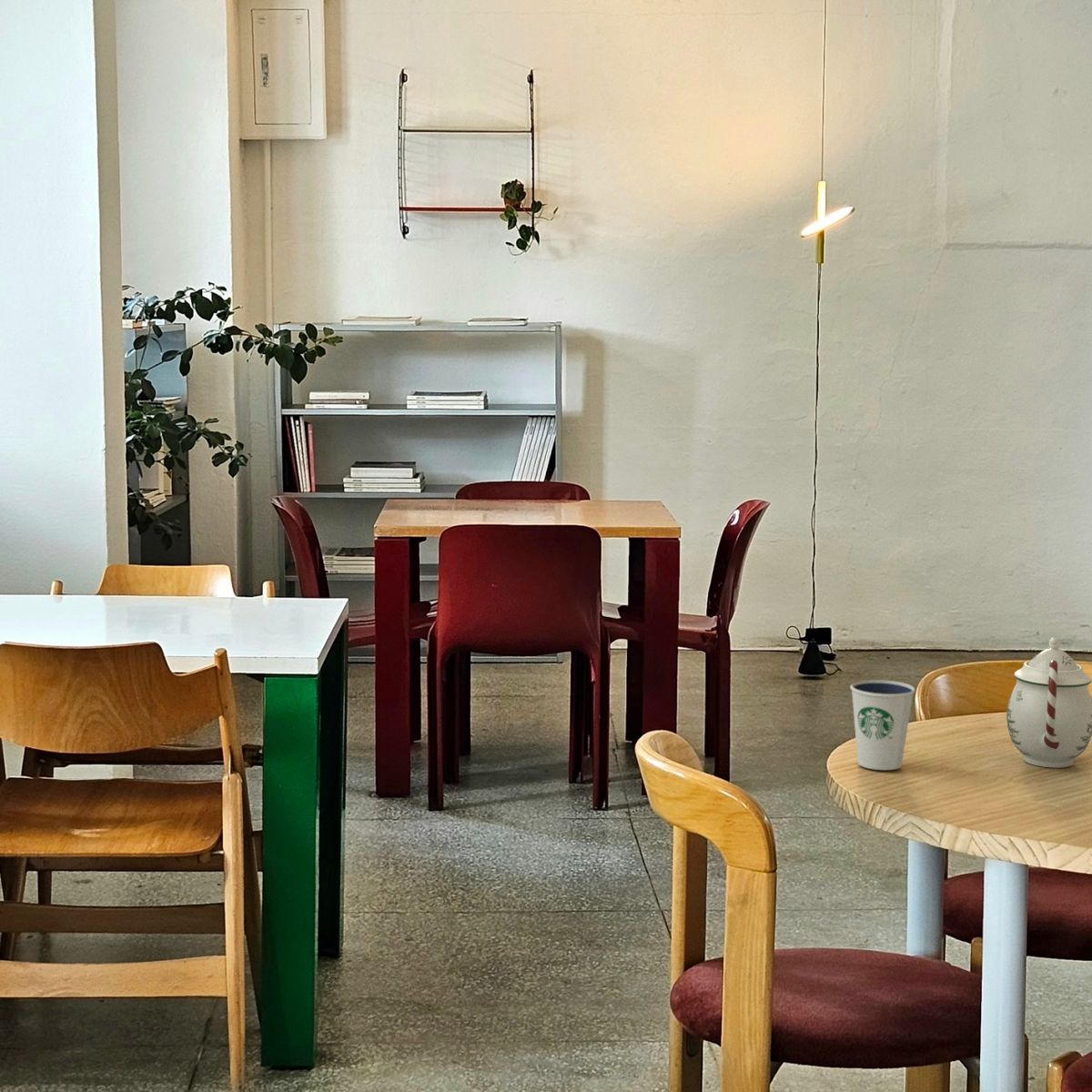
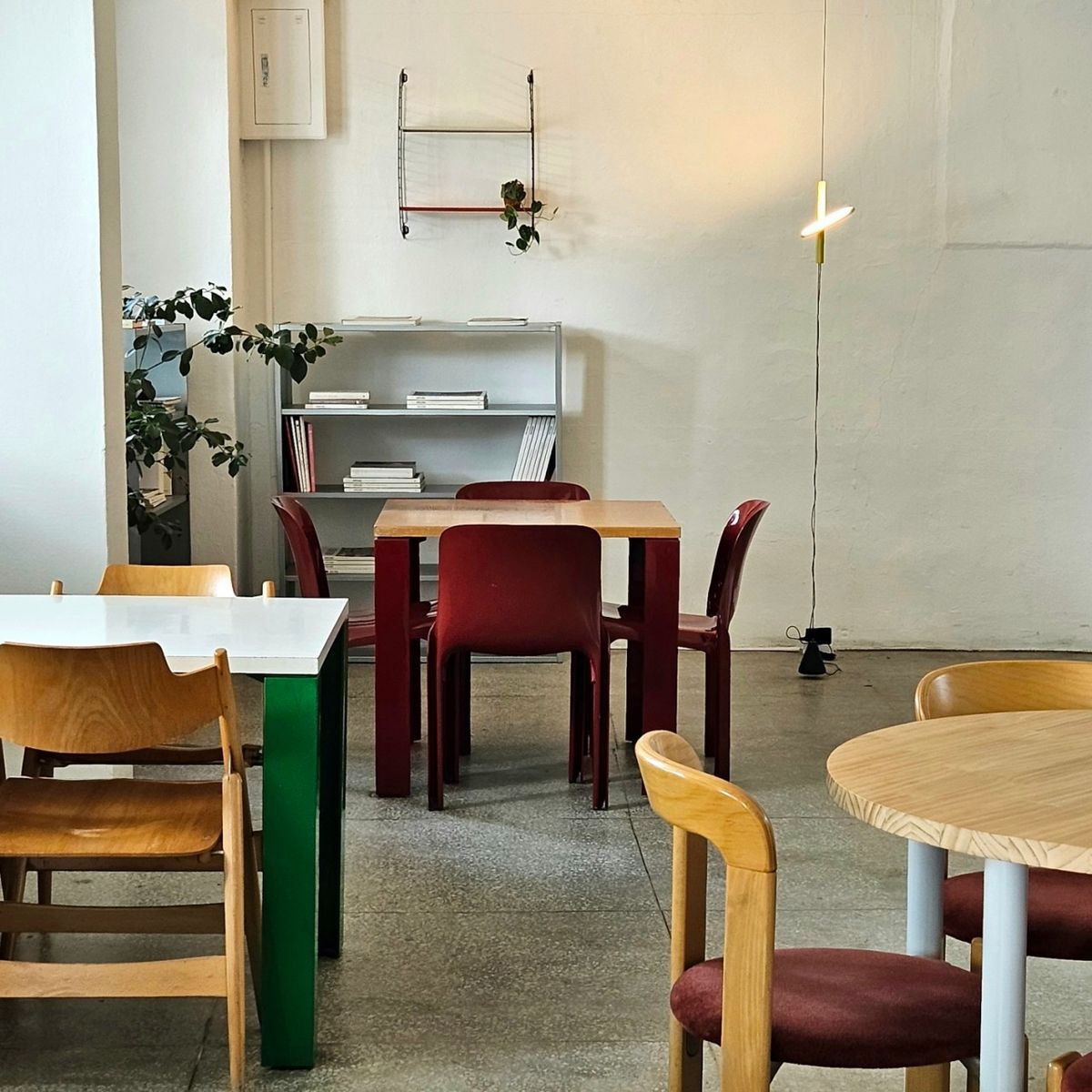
- dixie cup (881, 726)
- teapot (1051, 698)
